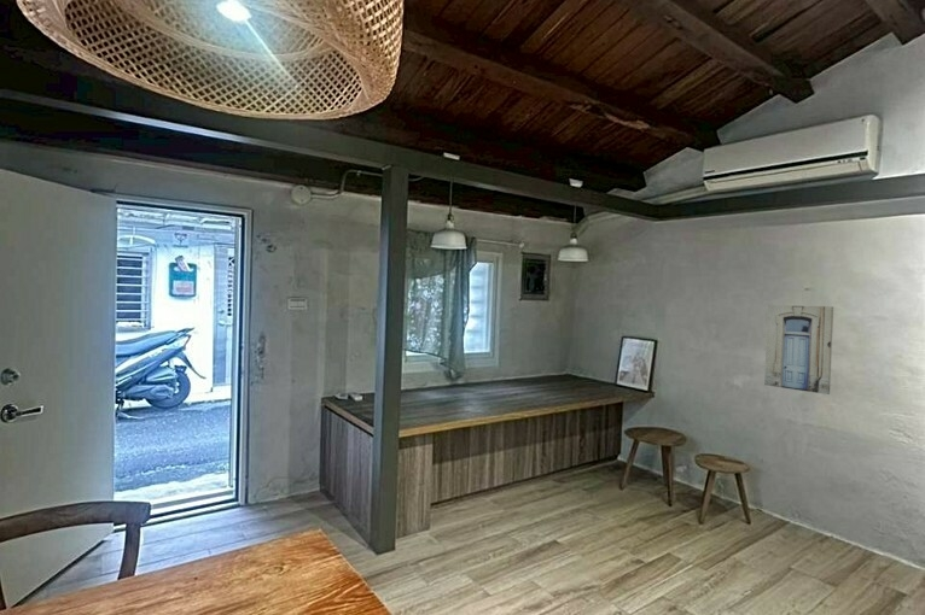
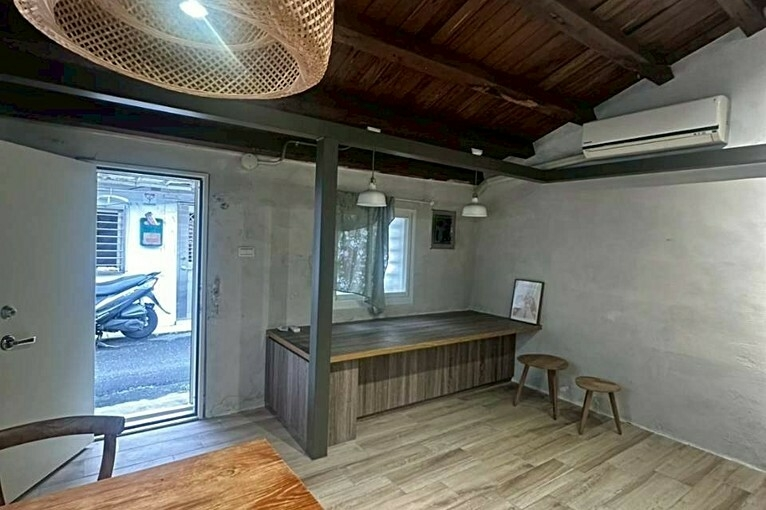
- wall art (797, 347)
